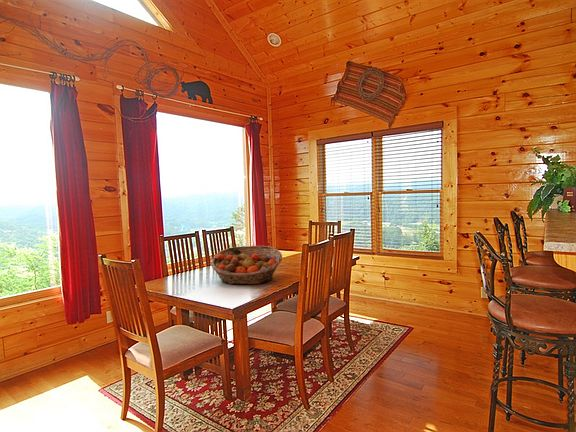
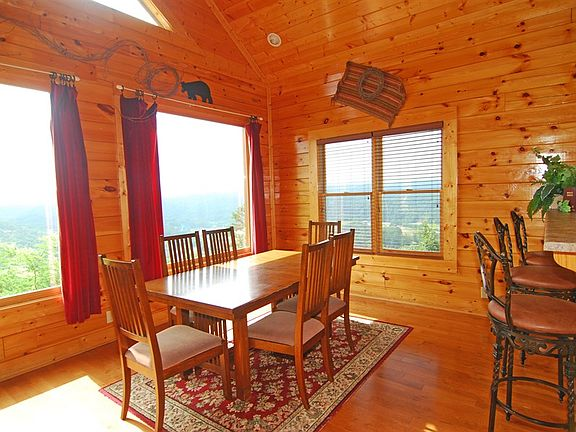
- fruit basket (246, 264)
